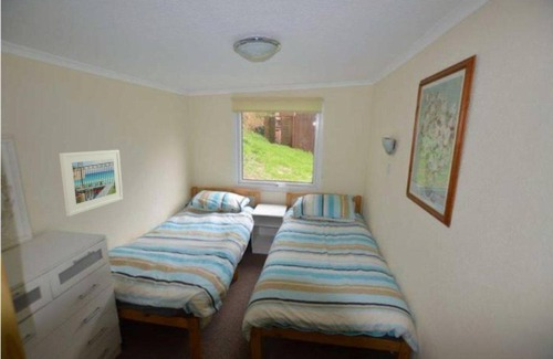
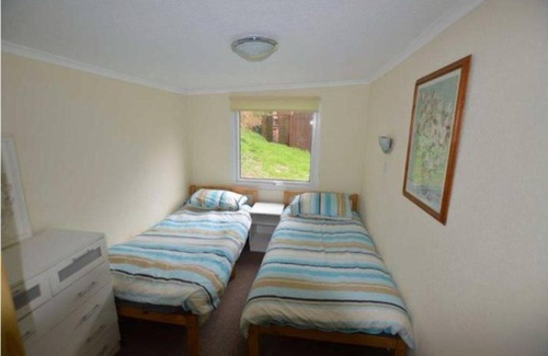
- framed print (95, 179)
